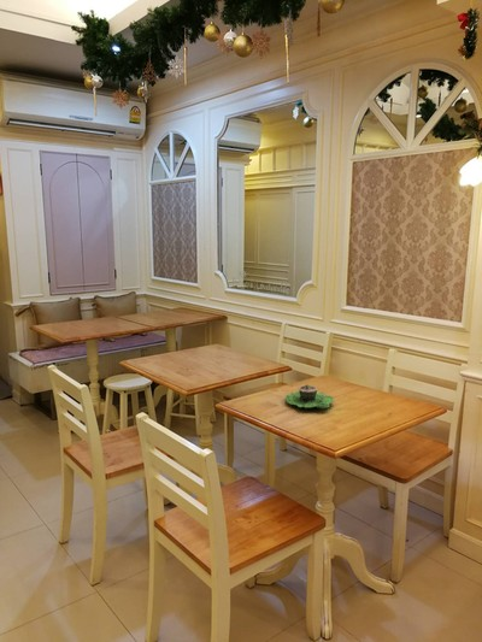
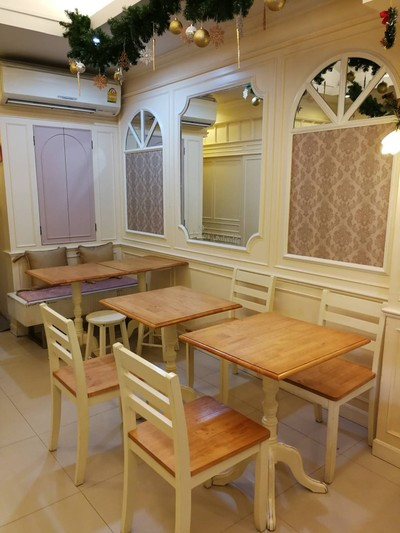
- succulent planter (308, 393)
